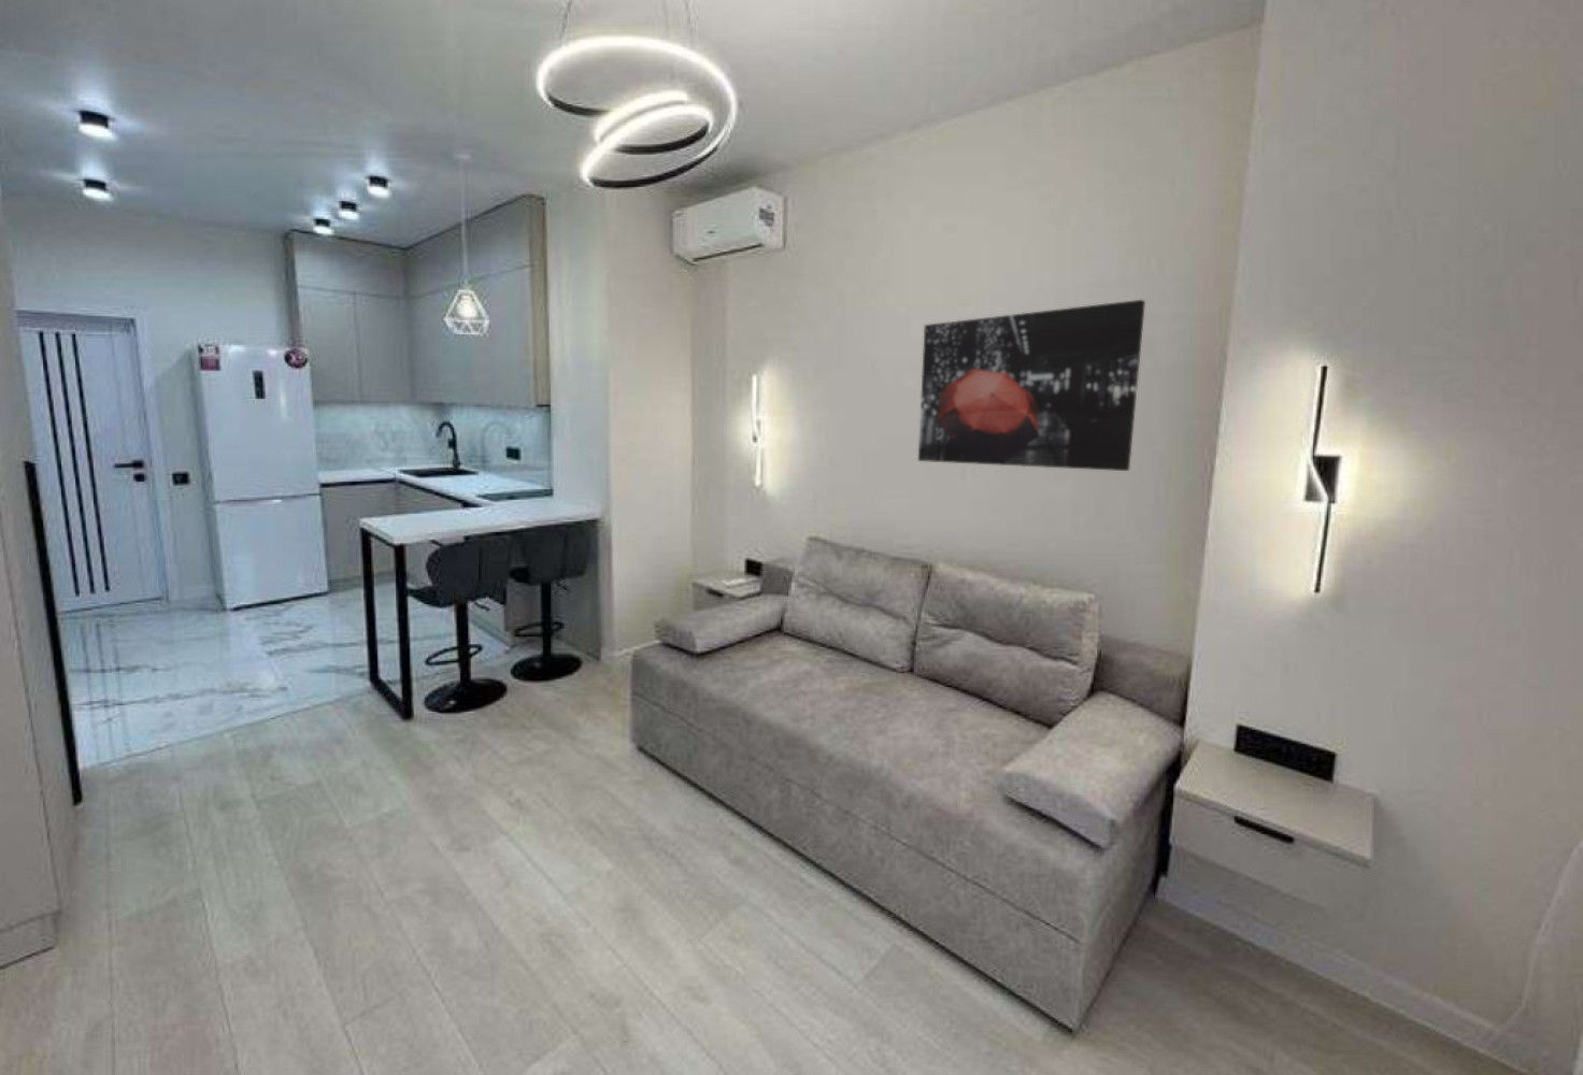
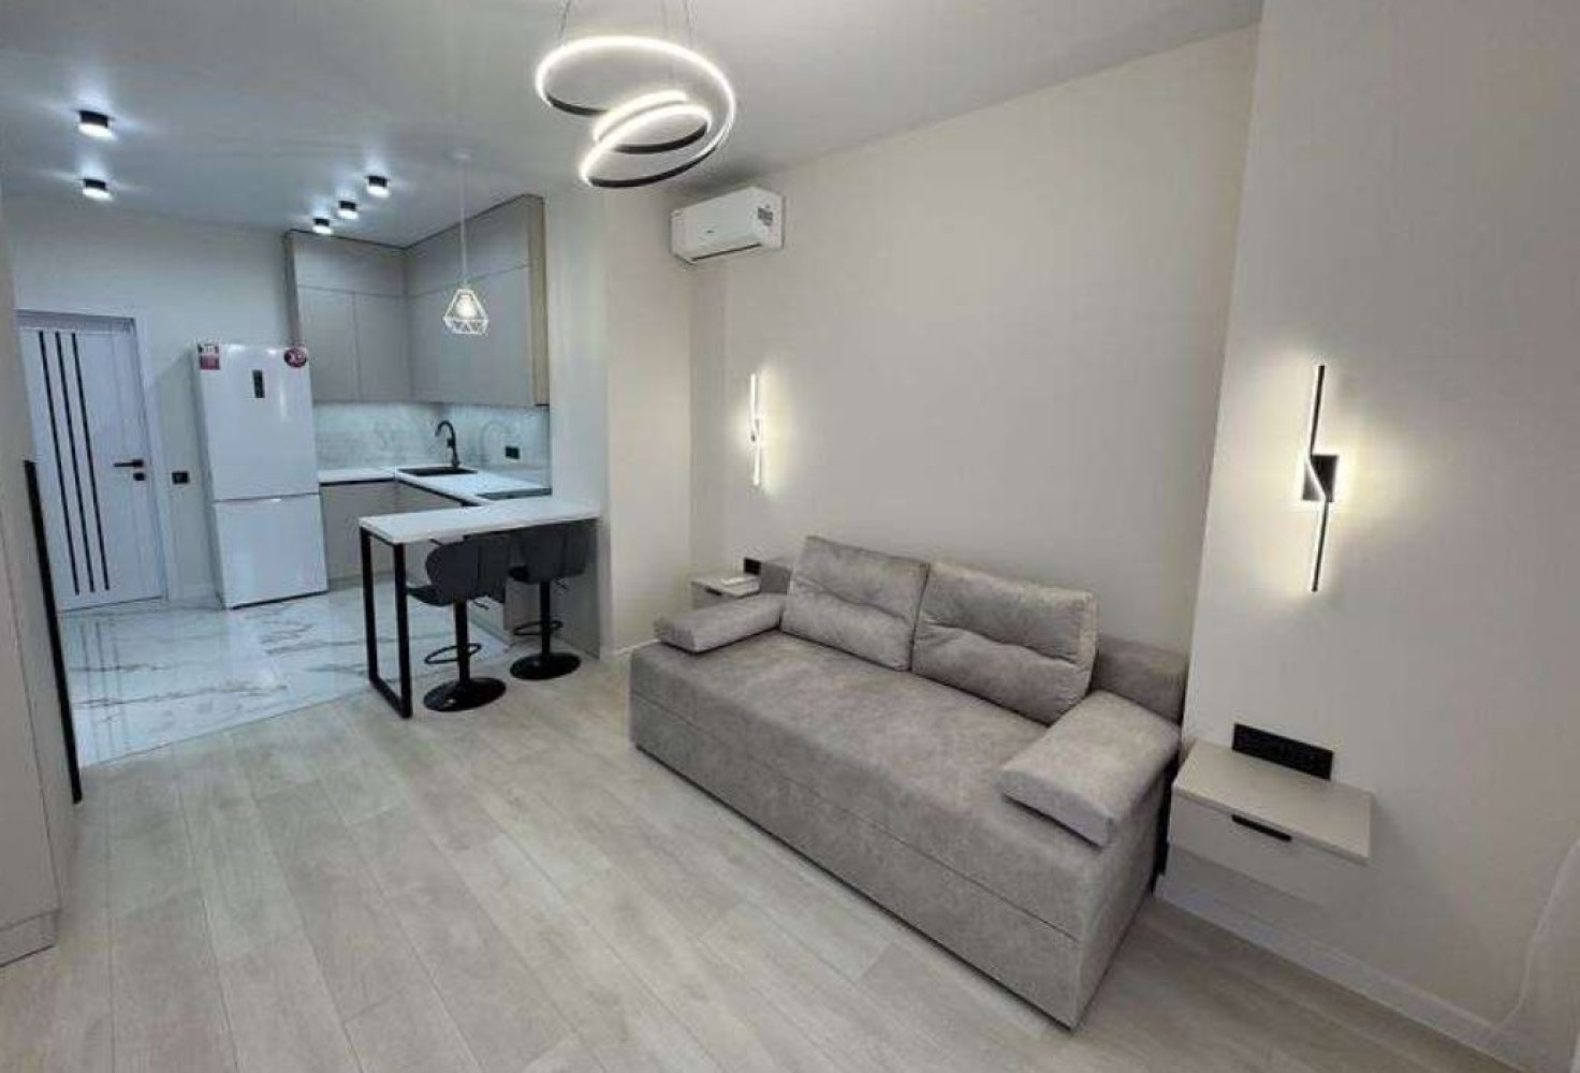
- wall art (1018, 390)
